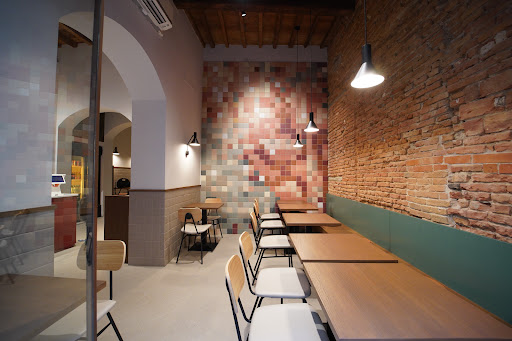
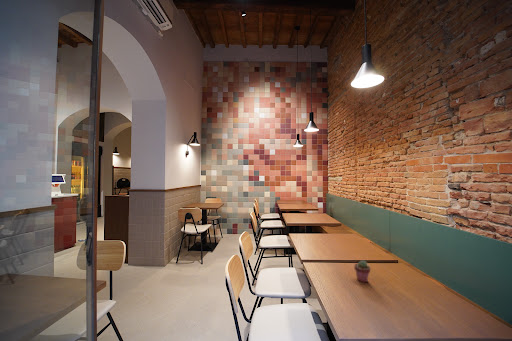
+ potted succulent (362, 270)
